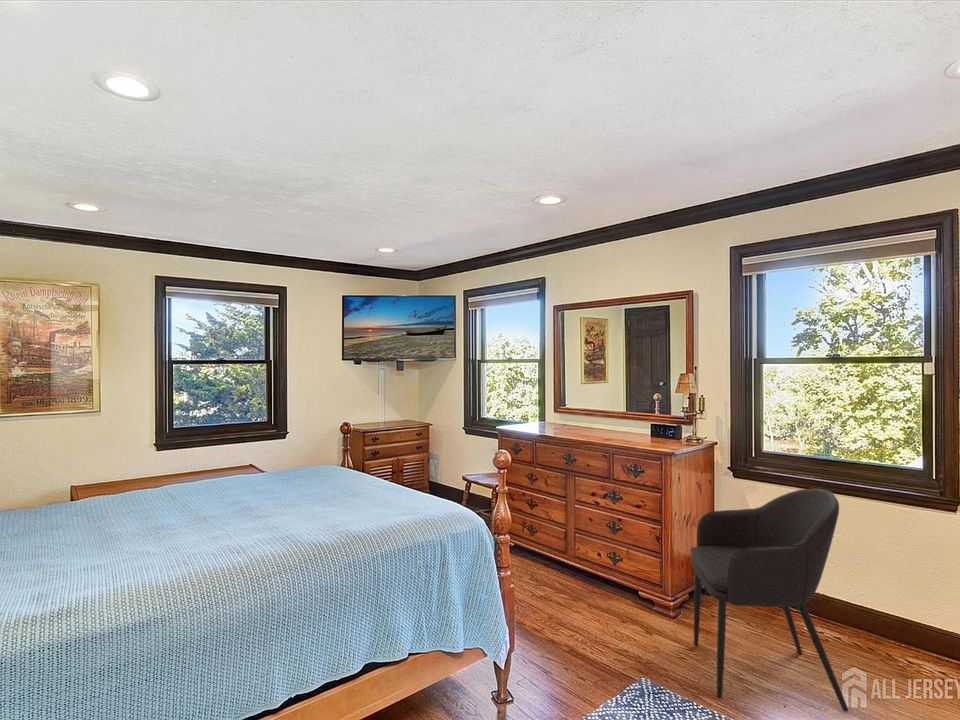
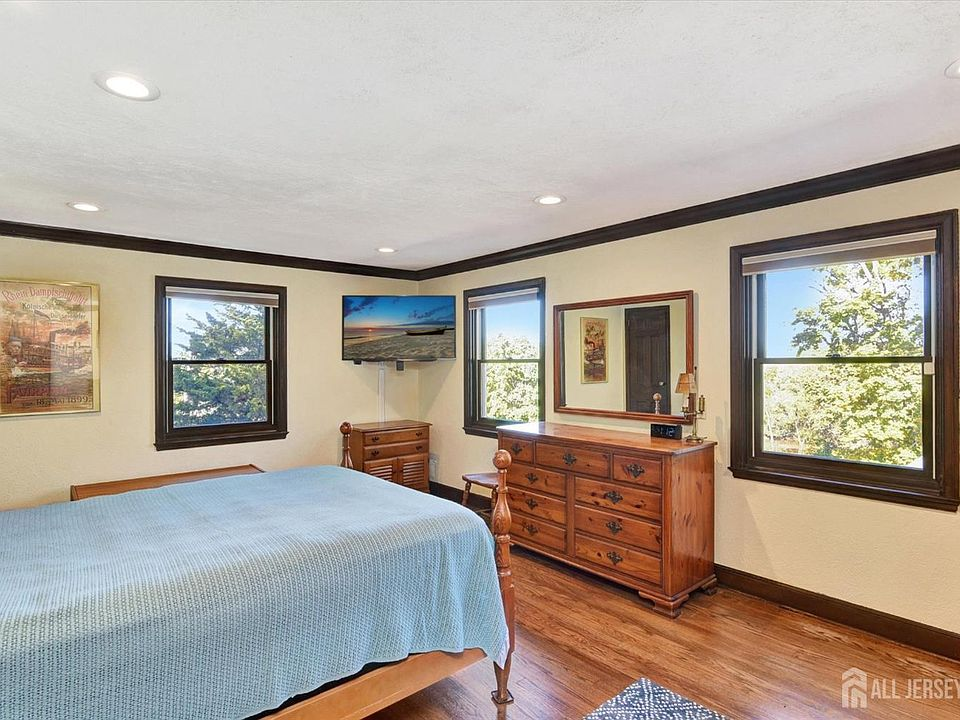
- armchair (763, 582)
